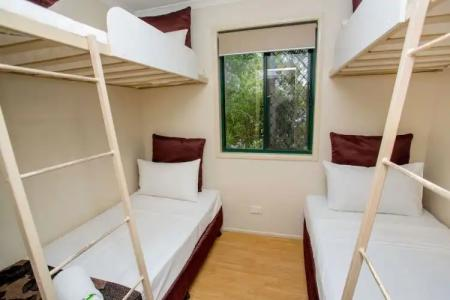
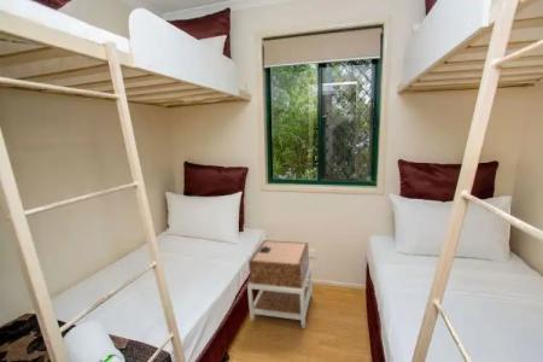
+ nightstand (281, 278)
